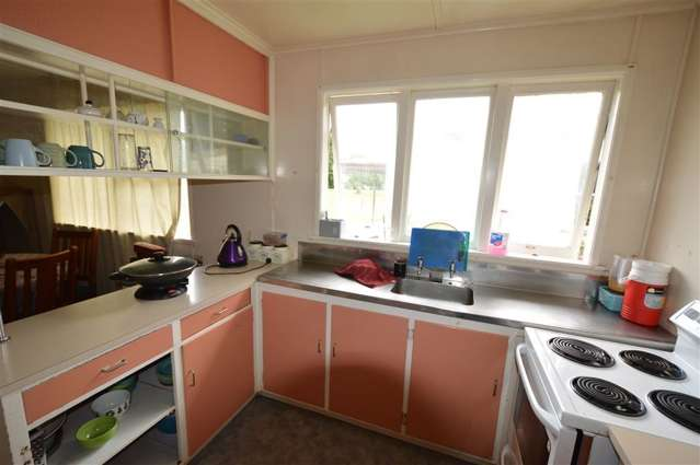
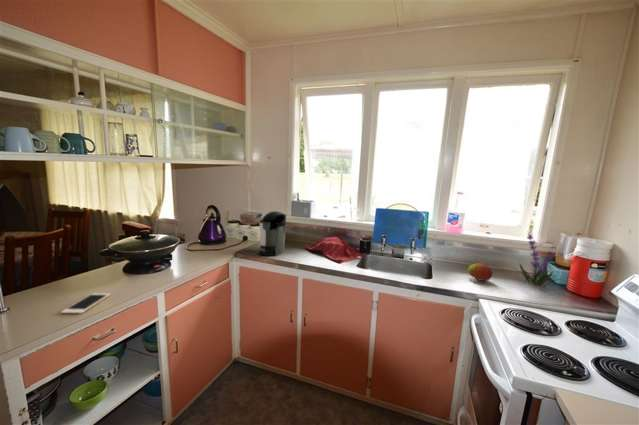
+ plant (538, 259)
+ fruit (480, 272)
+ cell phone (87, 302)
+ coffee maker (267, 230)
